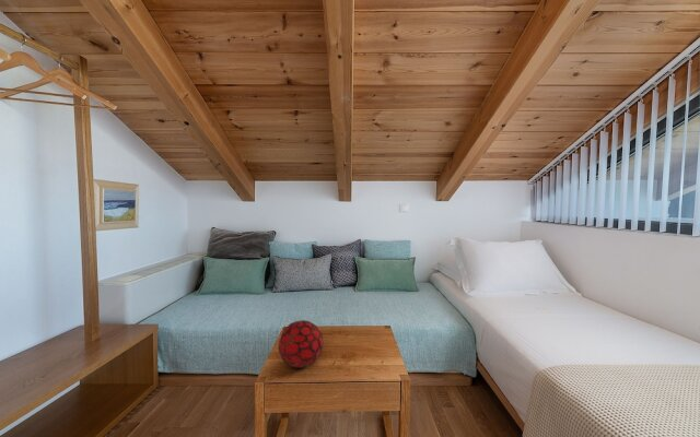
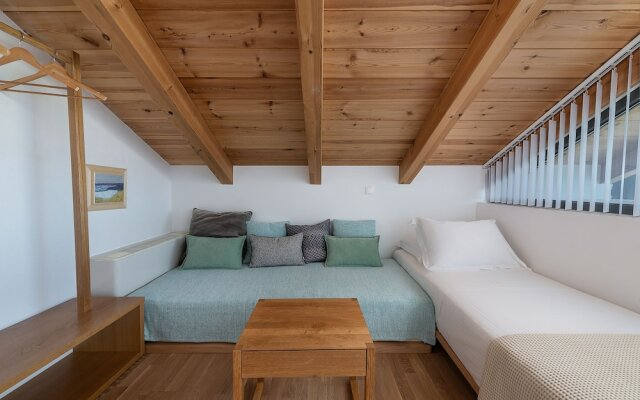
- decorative orb (301, 343)
